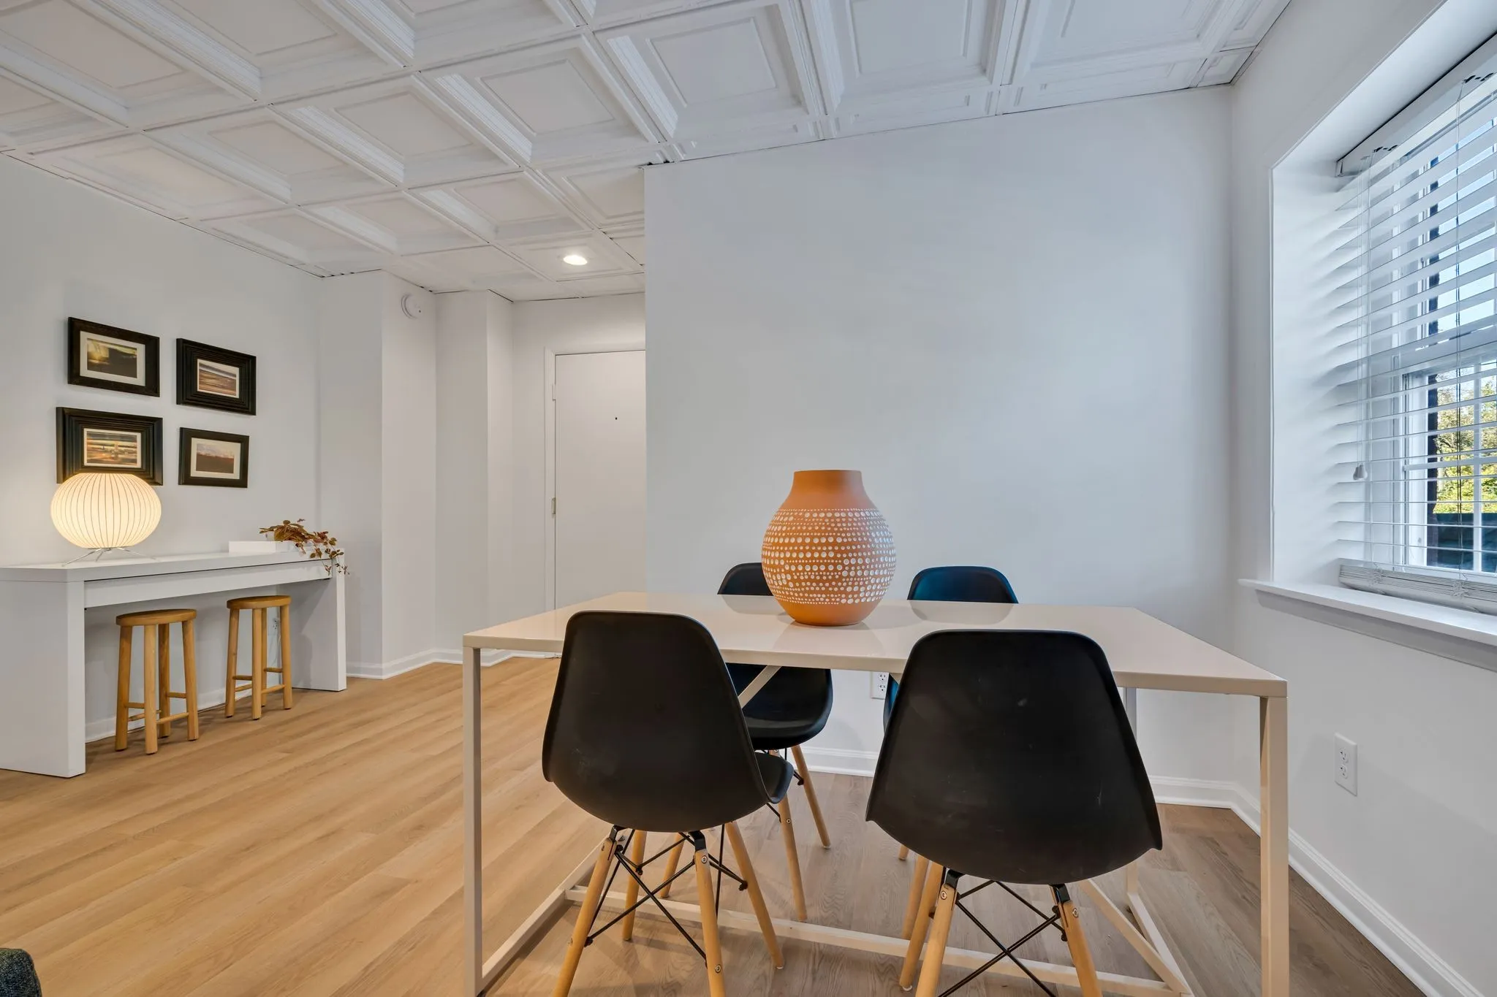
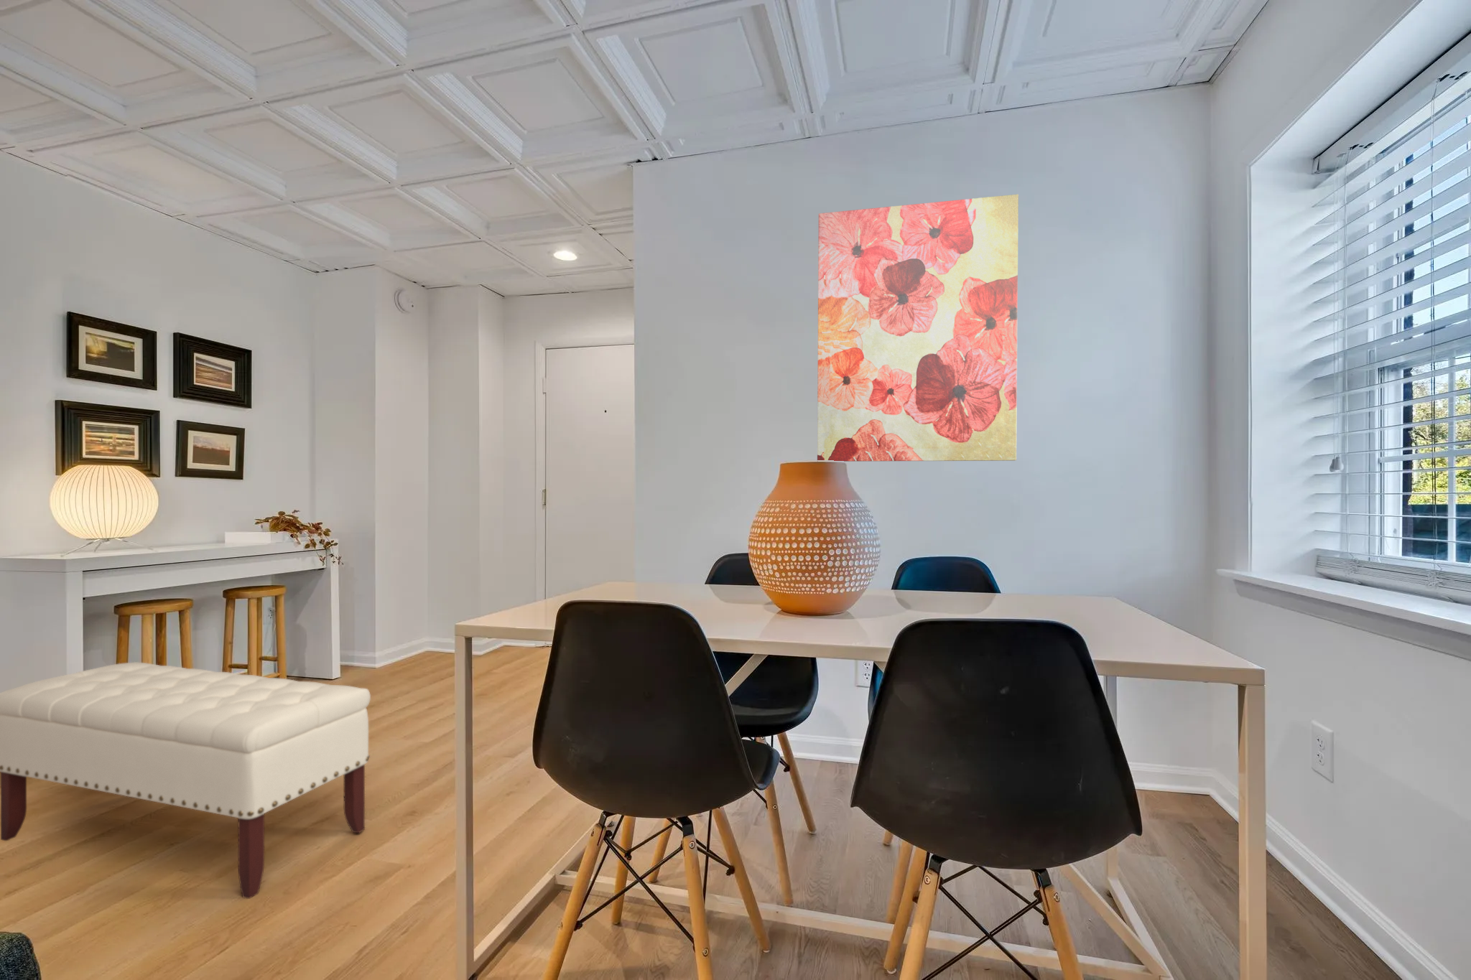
+ bench (185, 760)
+ wall art (913, 334)
